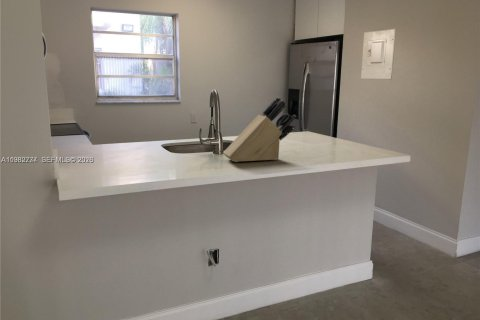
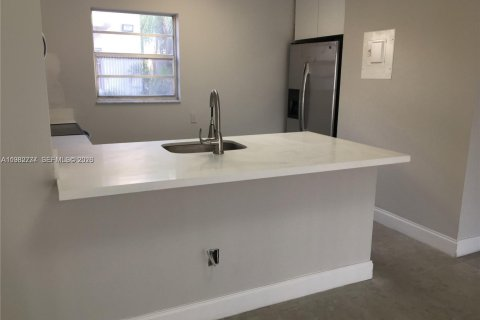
- knife block (260, 128)
